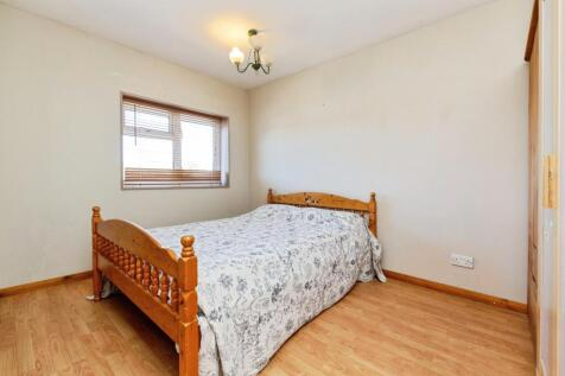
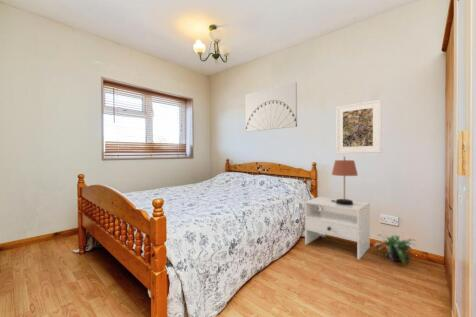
+ wall art (269, 109)
+ nightstand (336, 224)
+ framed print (357, 128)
+ table lamp (344, 179)
+ potted plant (394, 246)
